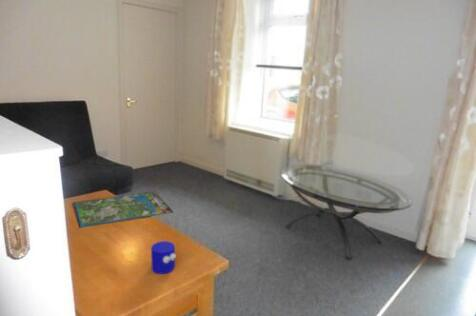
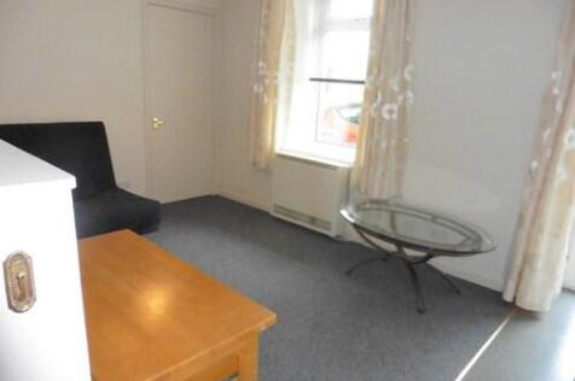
- board game (122, 207)
- cup (164, 257)
